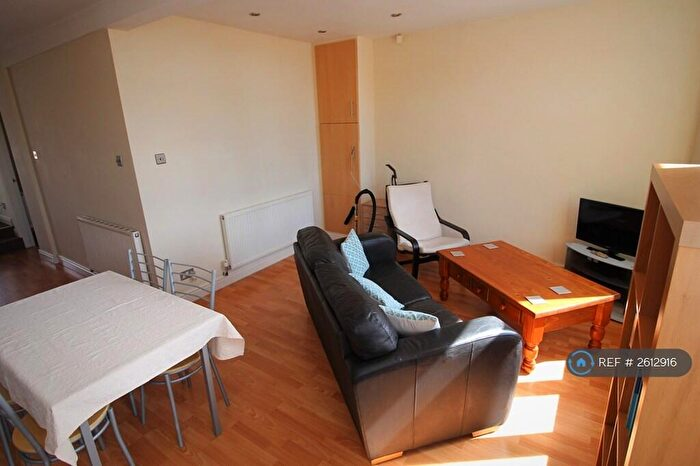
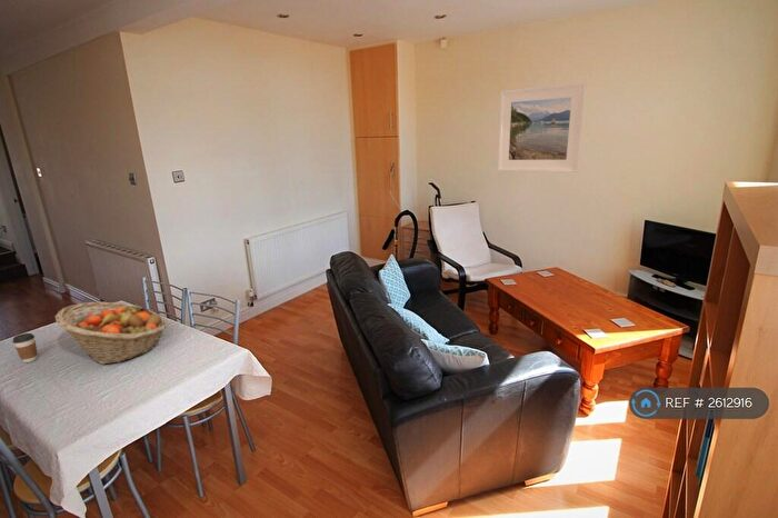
+ fruit basket (114, 326)
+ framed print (538, 130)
+ coffee cup (26, 348)
